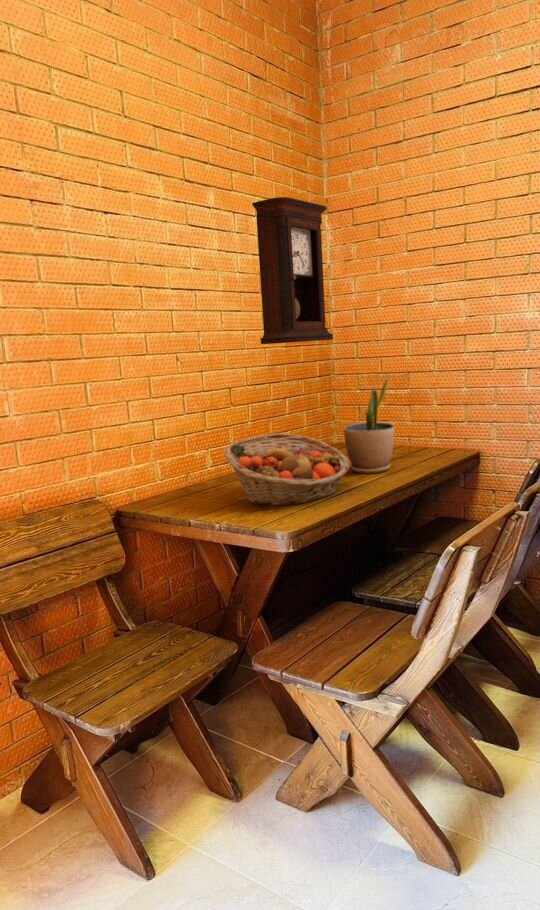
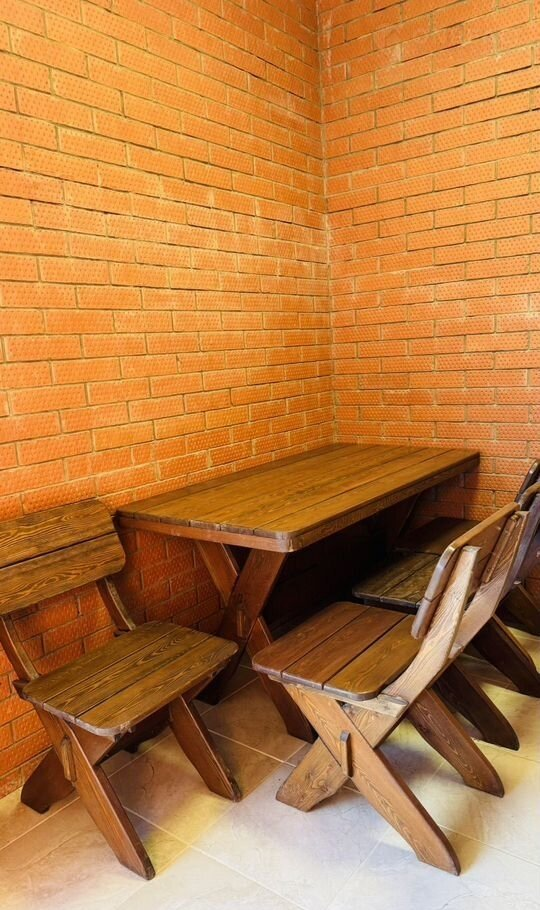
- pendulum clock (297, 274)
- potted plant (368, 424)
- fruit basket (287, 467)
